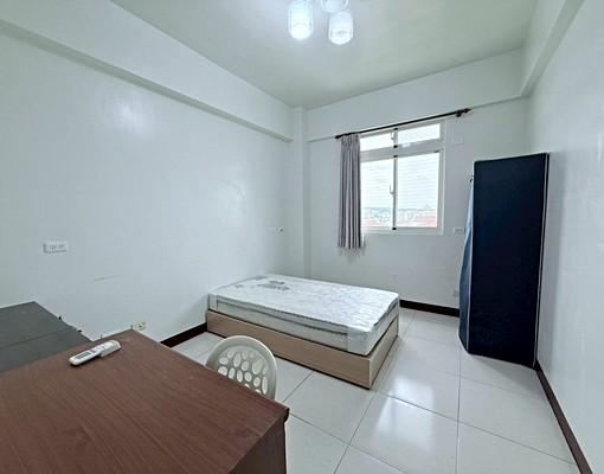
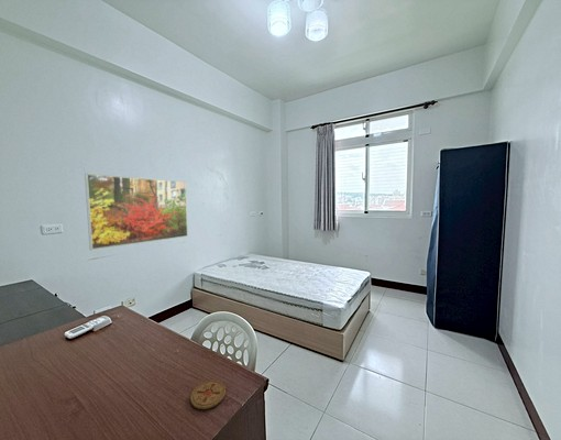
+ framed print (145, 210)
+ coaster (208, 394)
